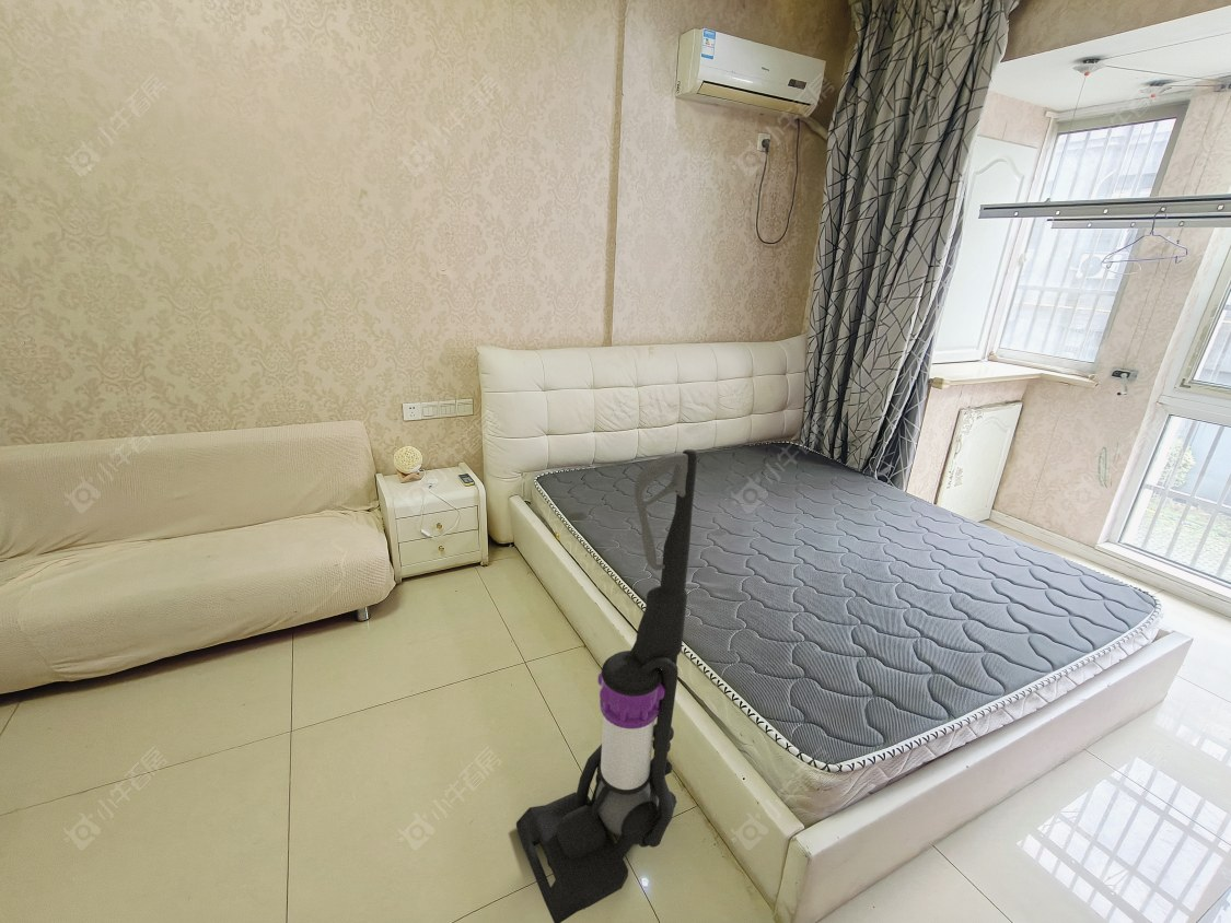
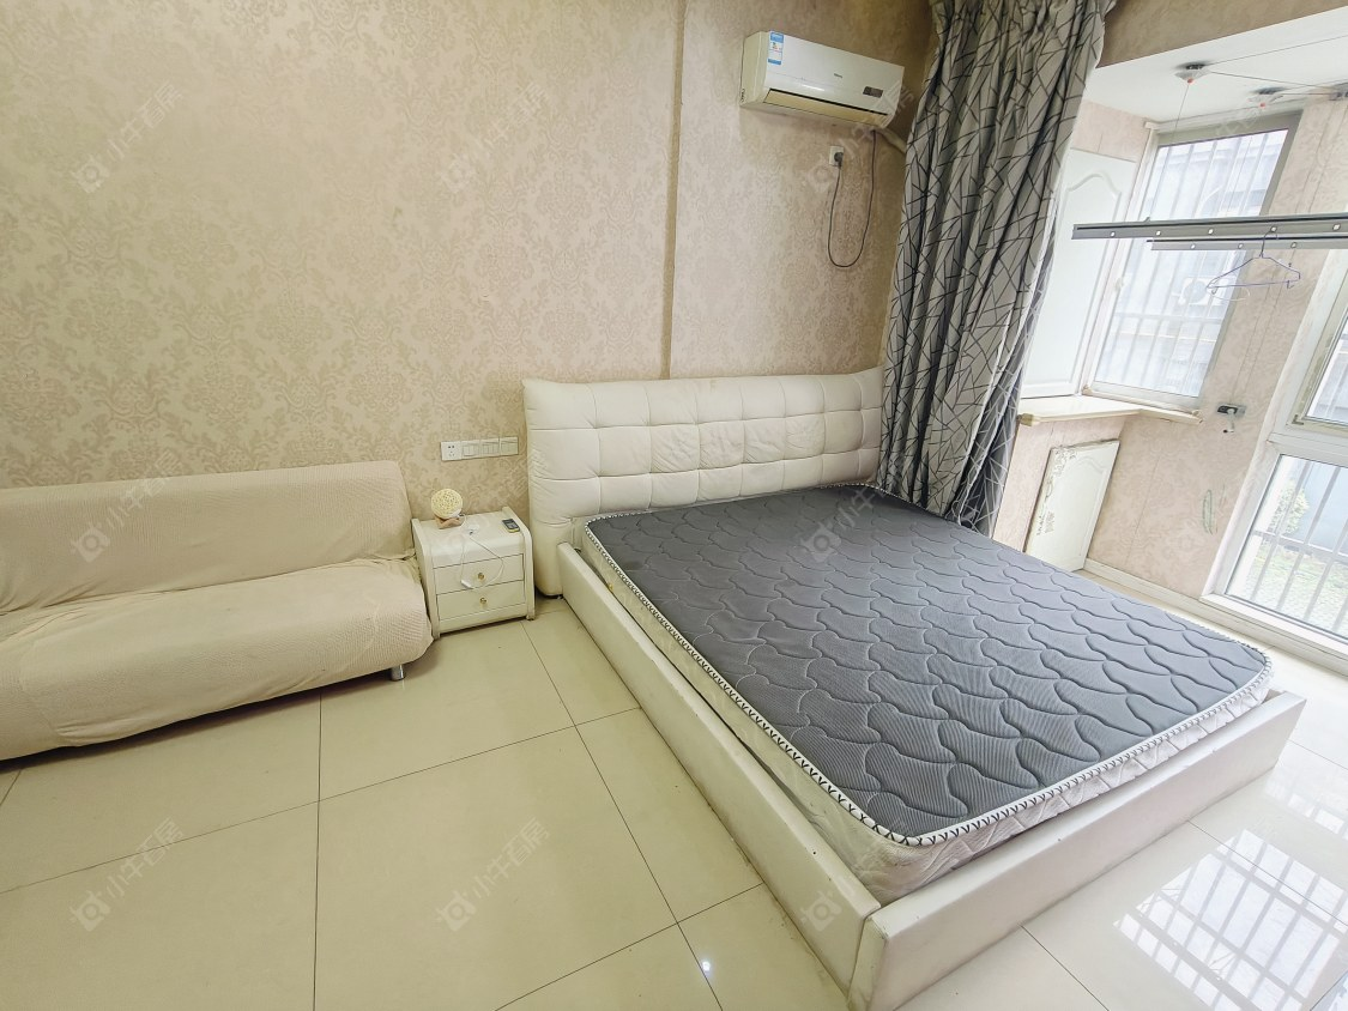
- vacuum cleaner (617, 674)
